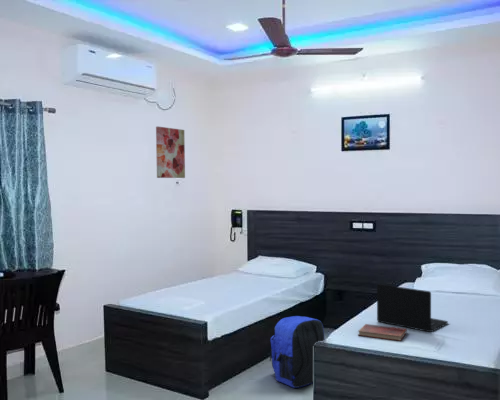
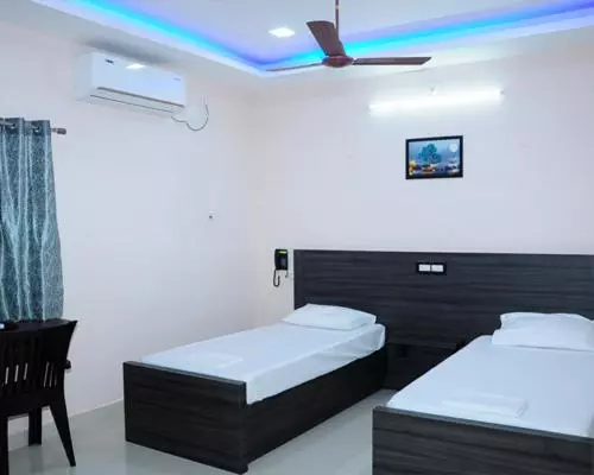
- laptop (412, 303)
- wall art (171, 153)
- diary (382, 331)
- backpack (295, 347)
